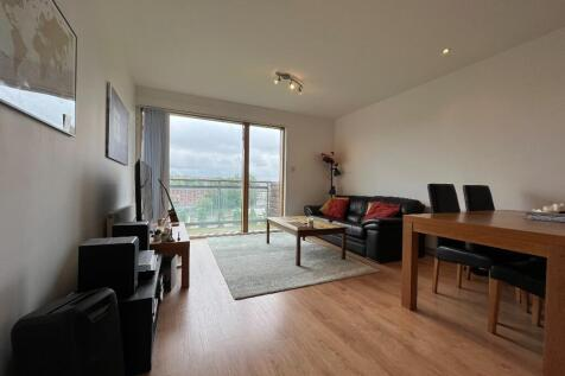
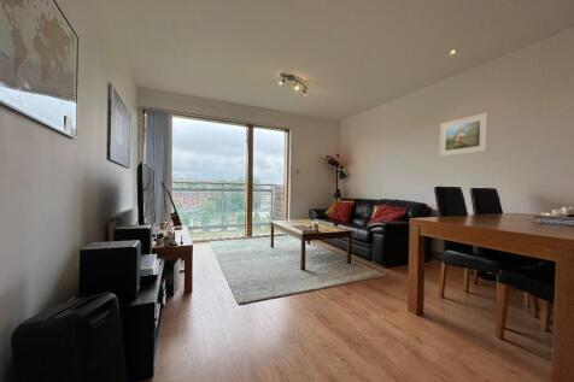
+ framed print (462, 136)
